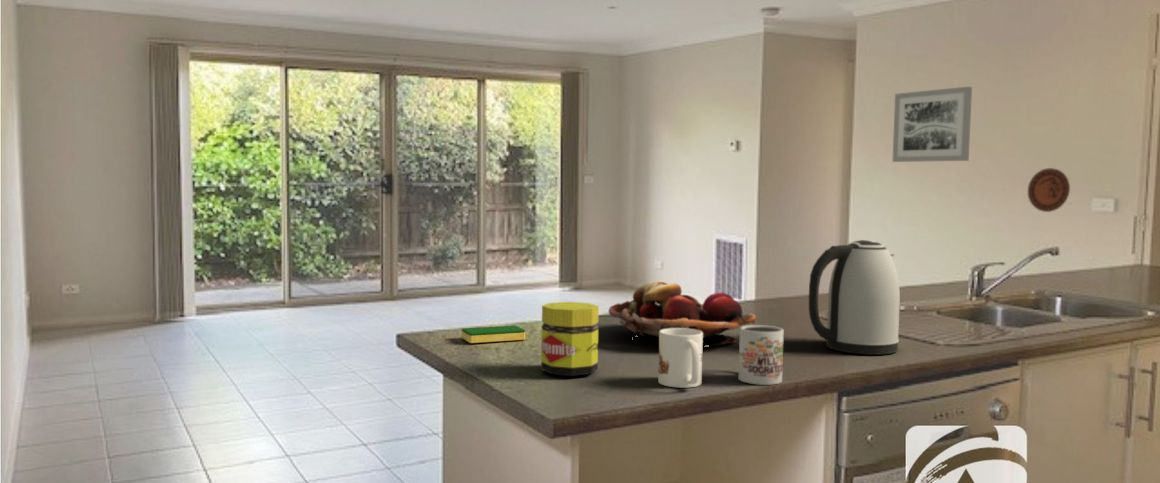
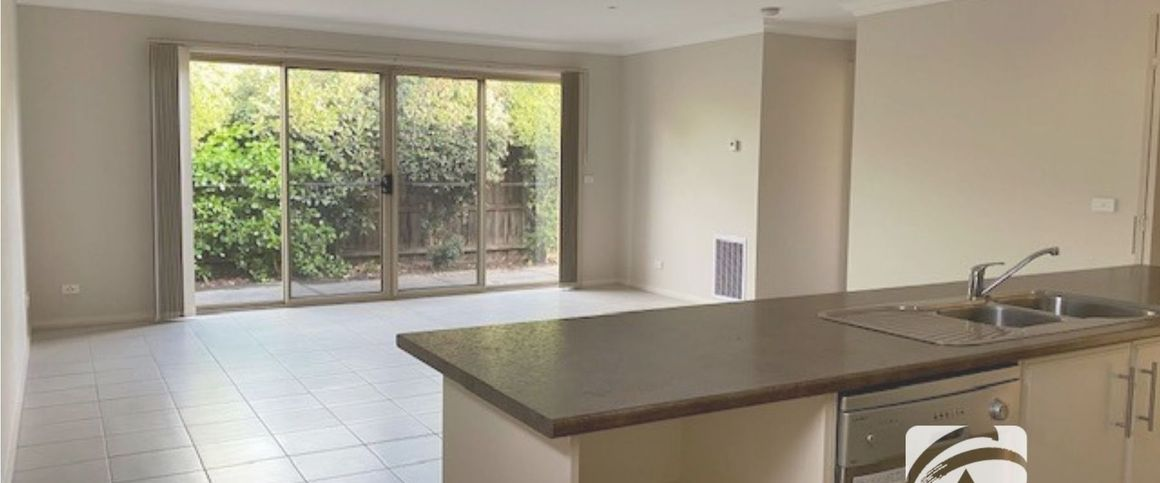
- kettle (852, 294)
- wall art (930, 126)
- mug (757, 352)
- fruit basket (678, 310)
- decorative plate (1048, 190)
- dish sponge (493, 334)
- mug (684, 359)
- jar (569, 338)
